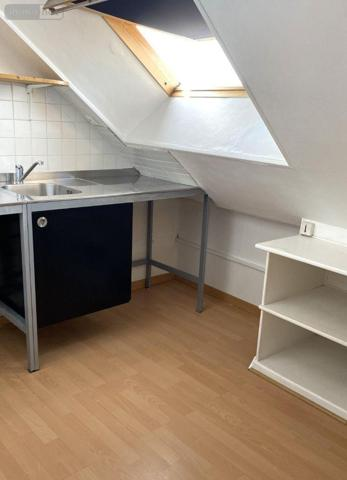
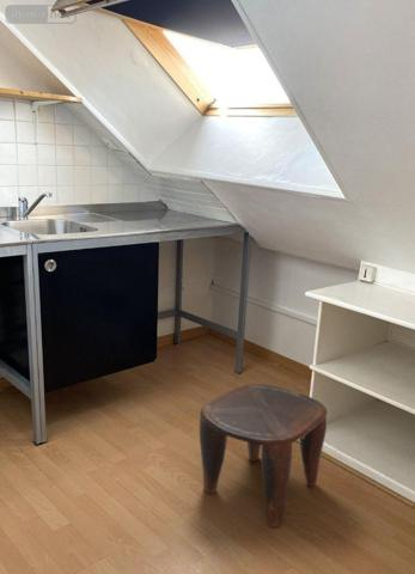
+ stool (262, 447)
